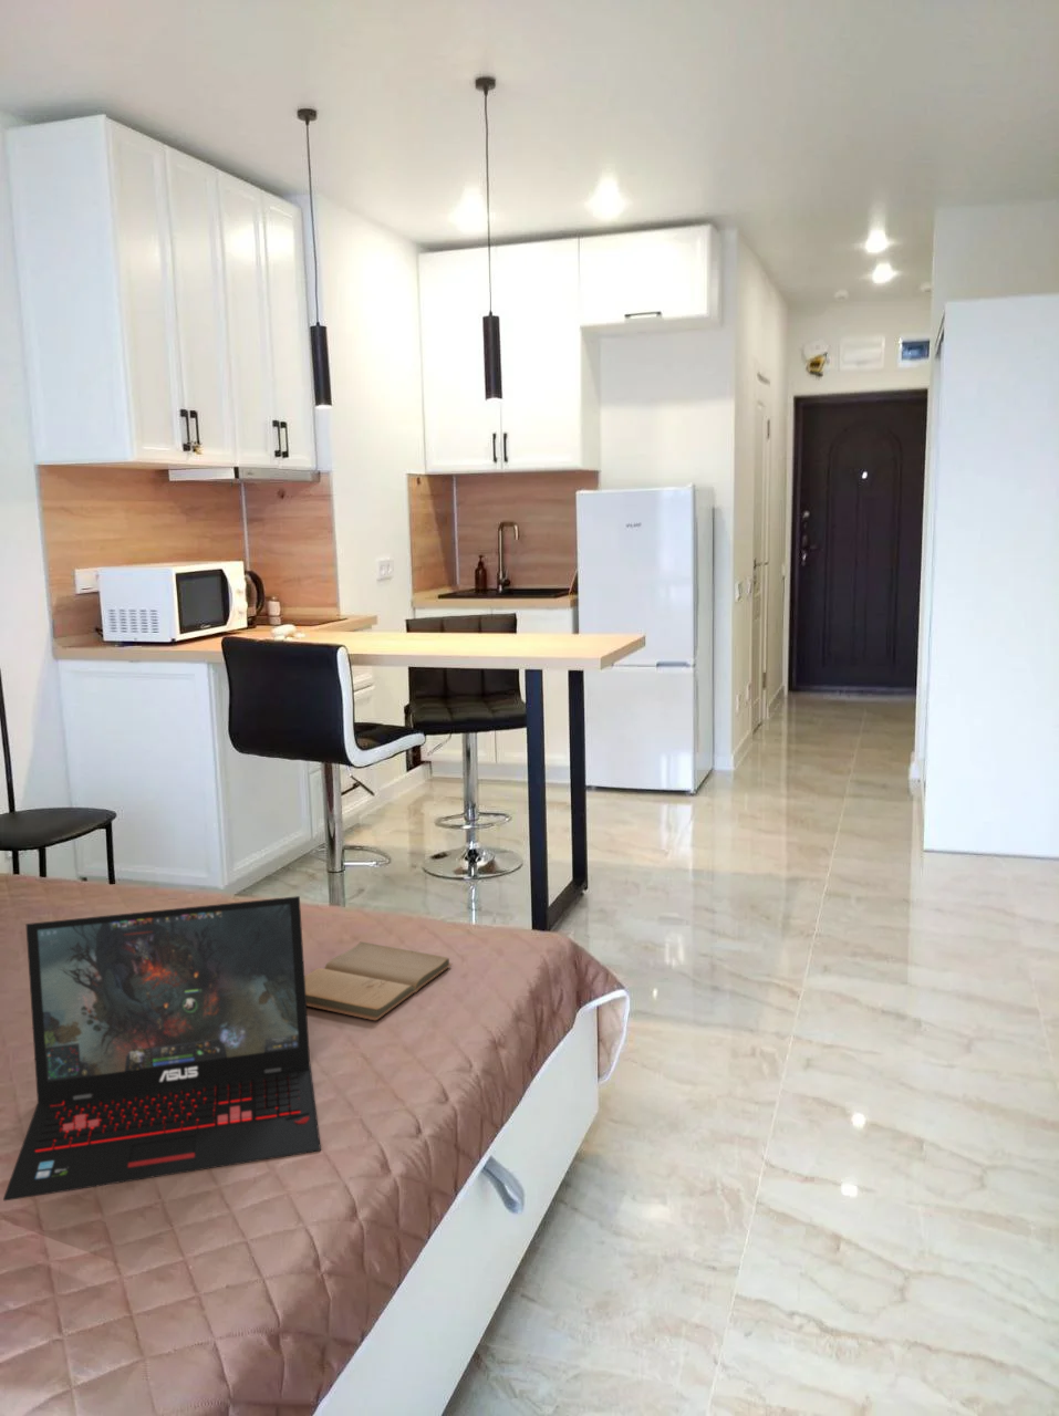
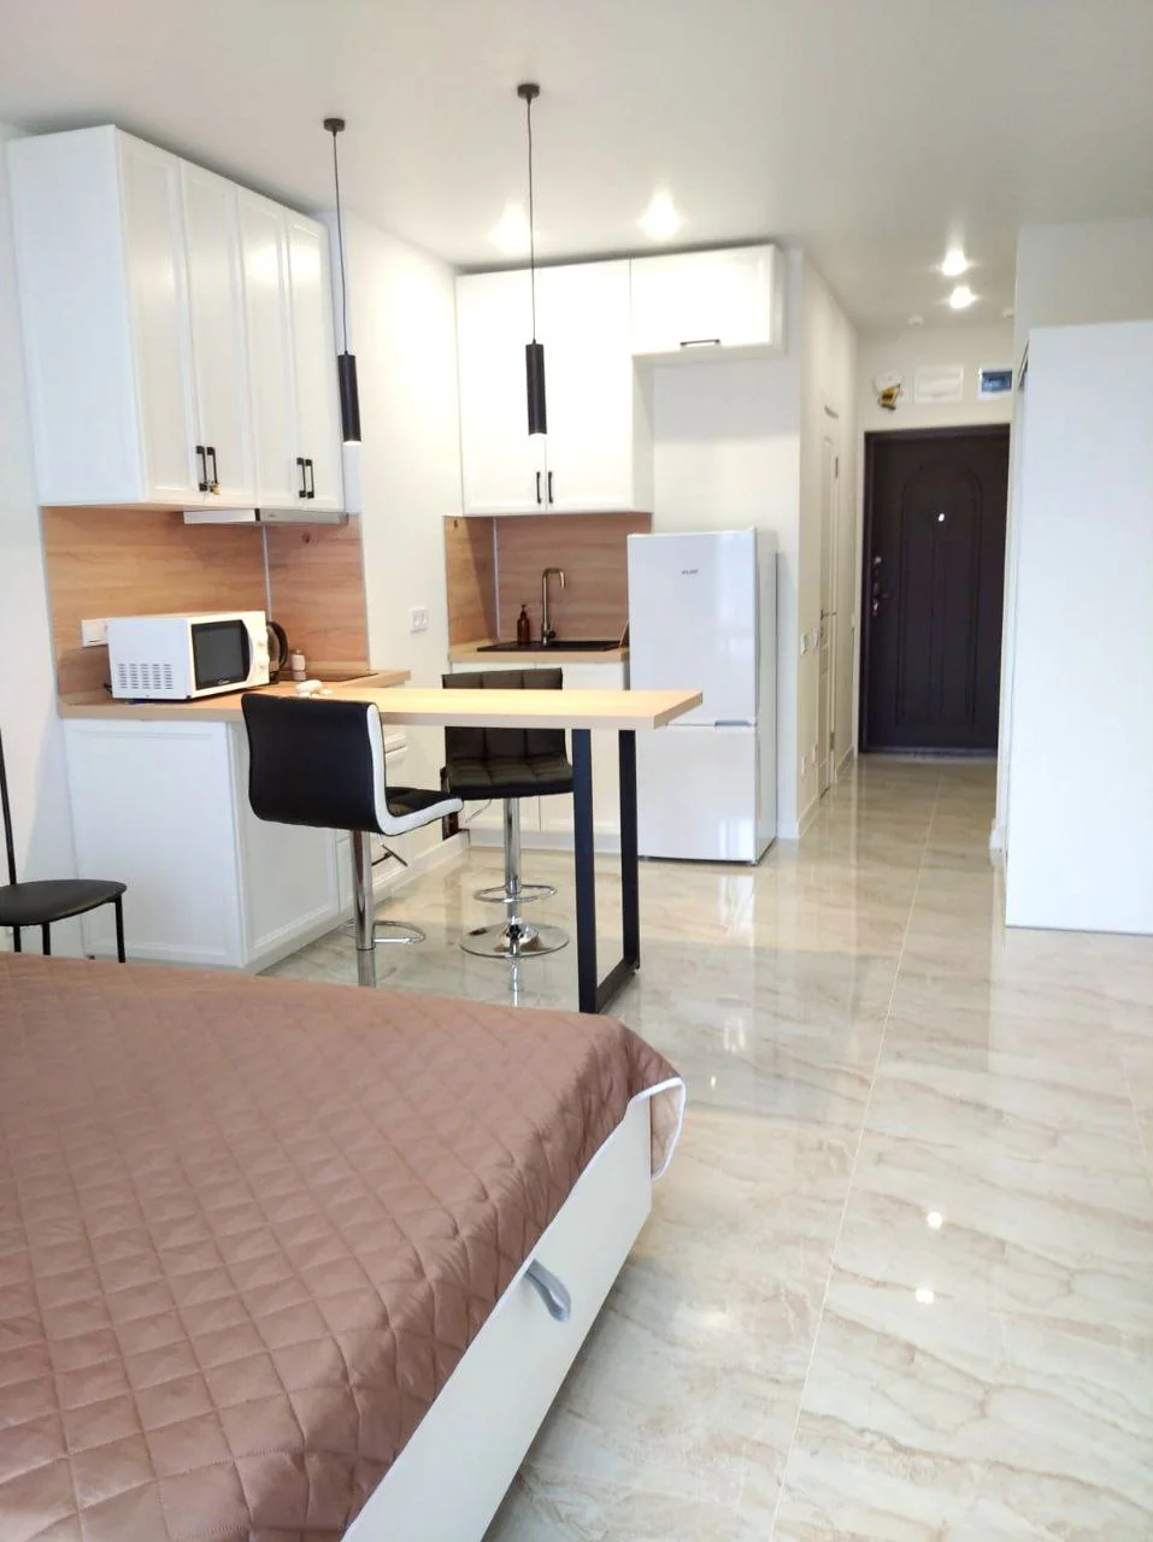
- laptop (167, 1036)
- book (367, 977)
